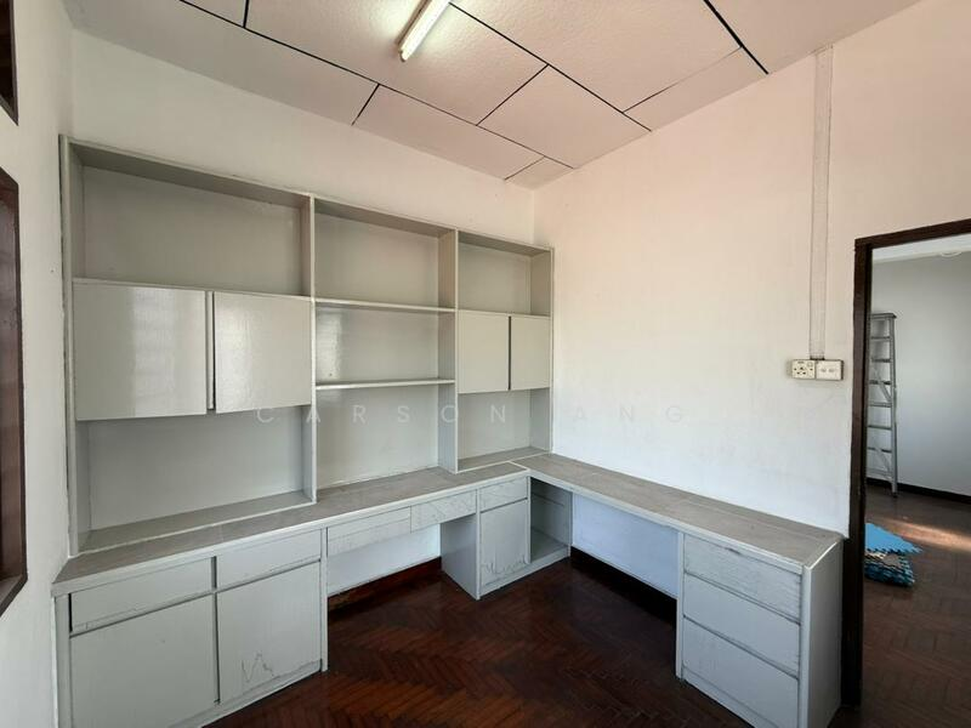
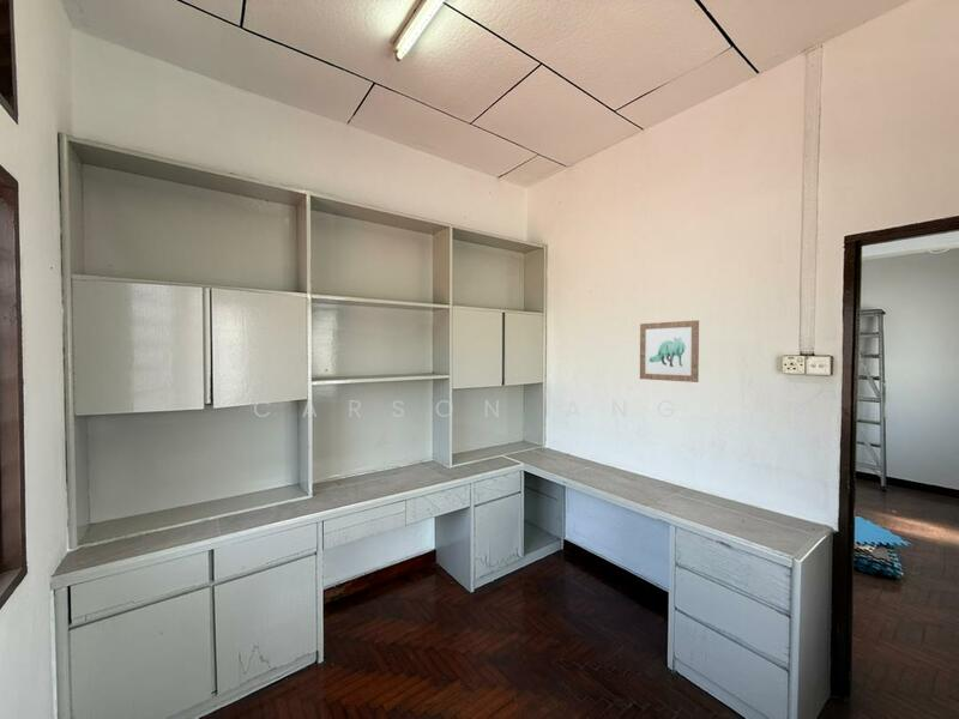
+ wall art (667, 351)
